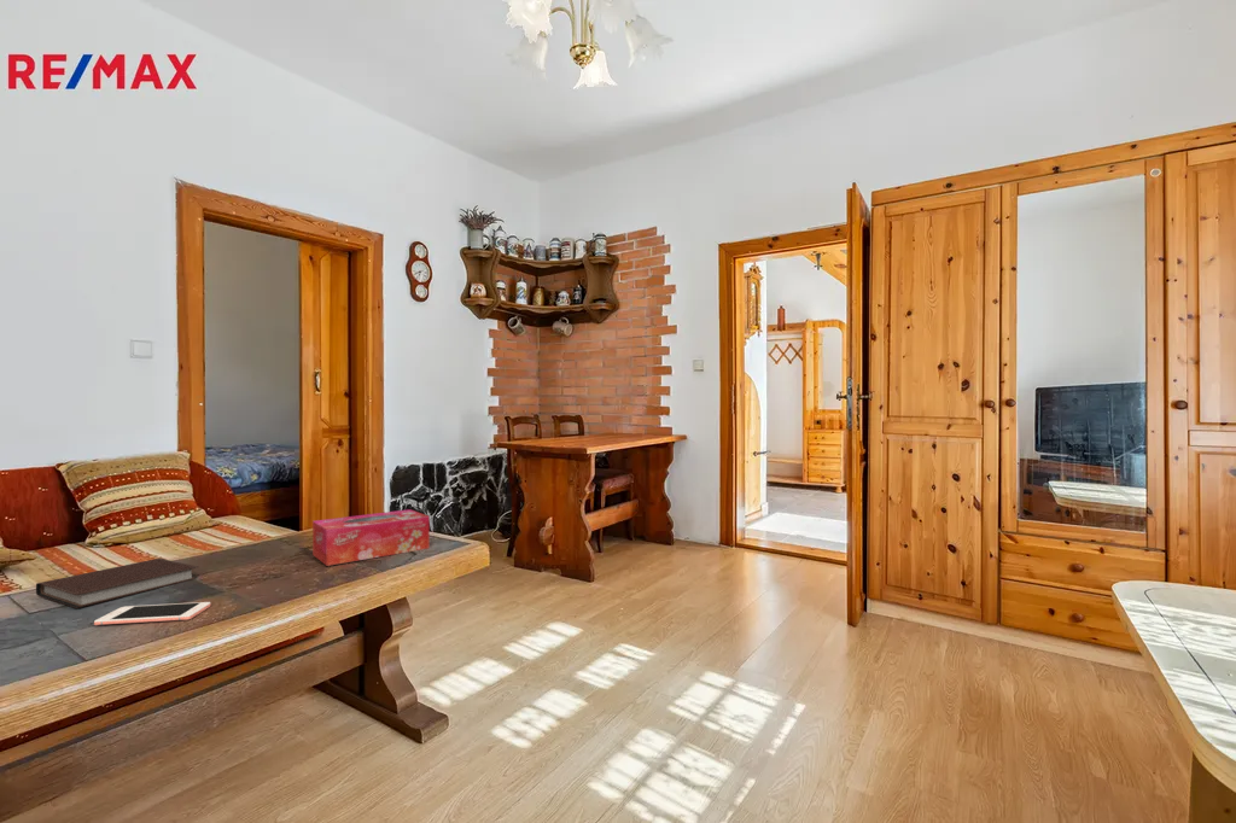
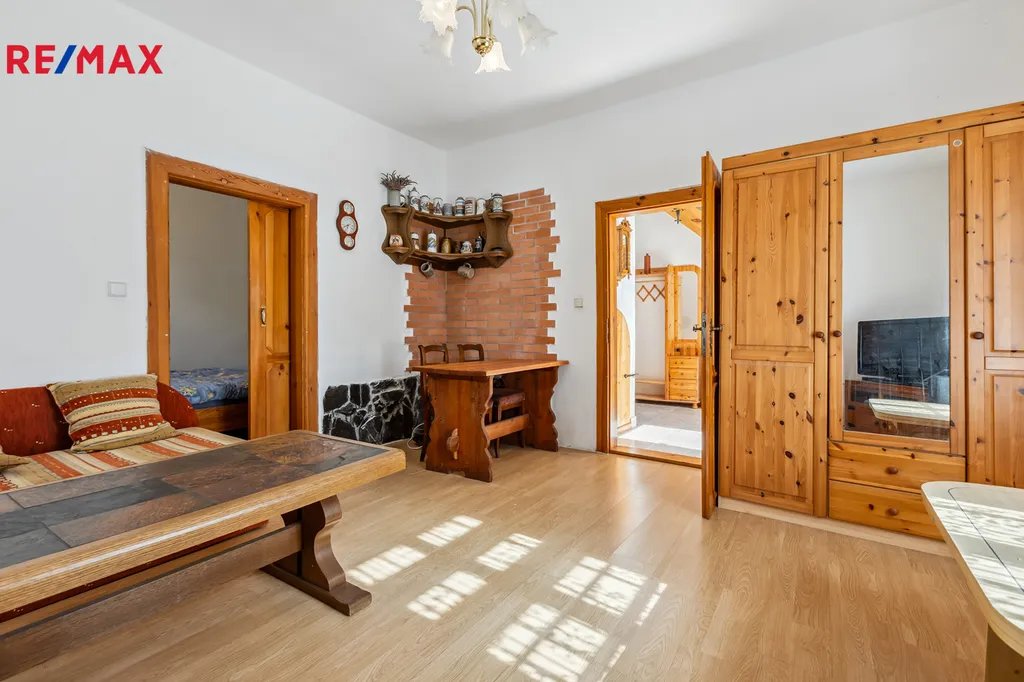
- notebook (121, 579)
- tissue box (372, 535)
- cell phone (154, 613)
